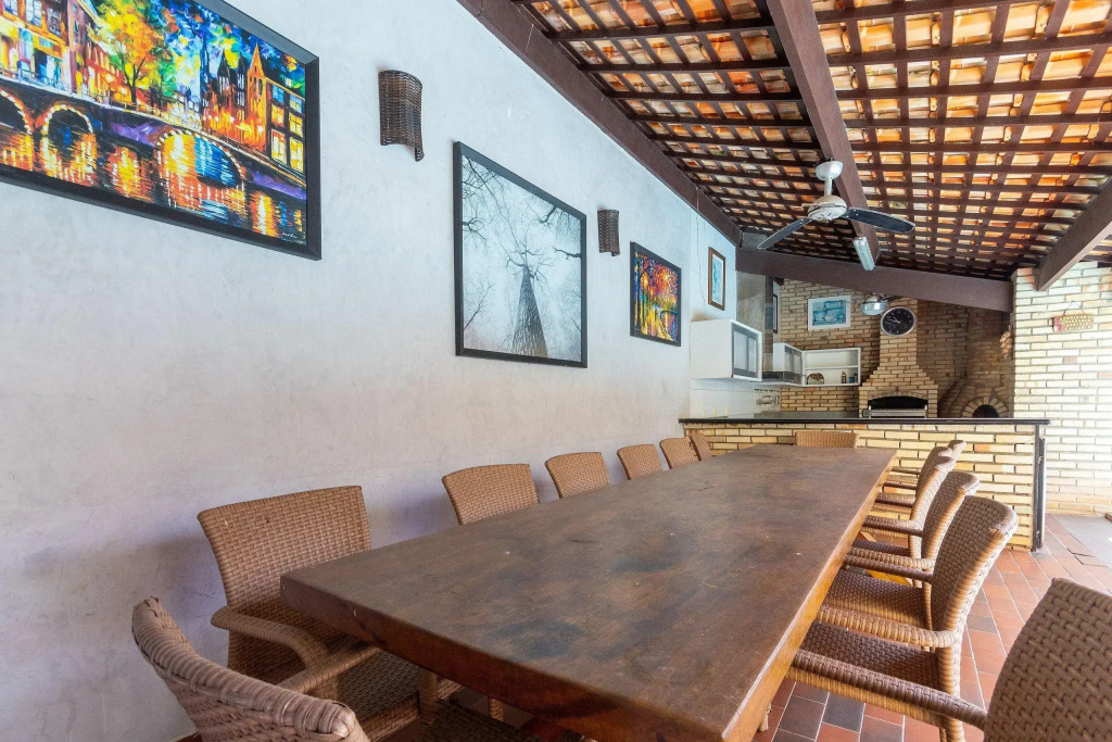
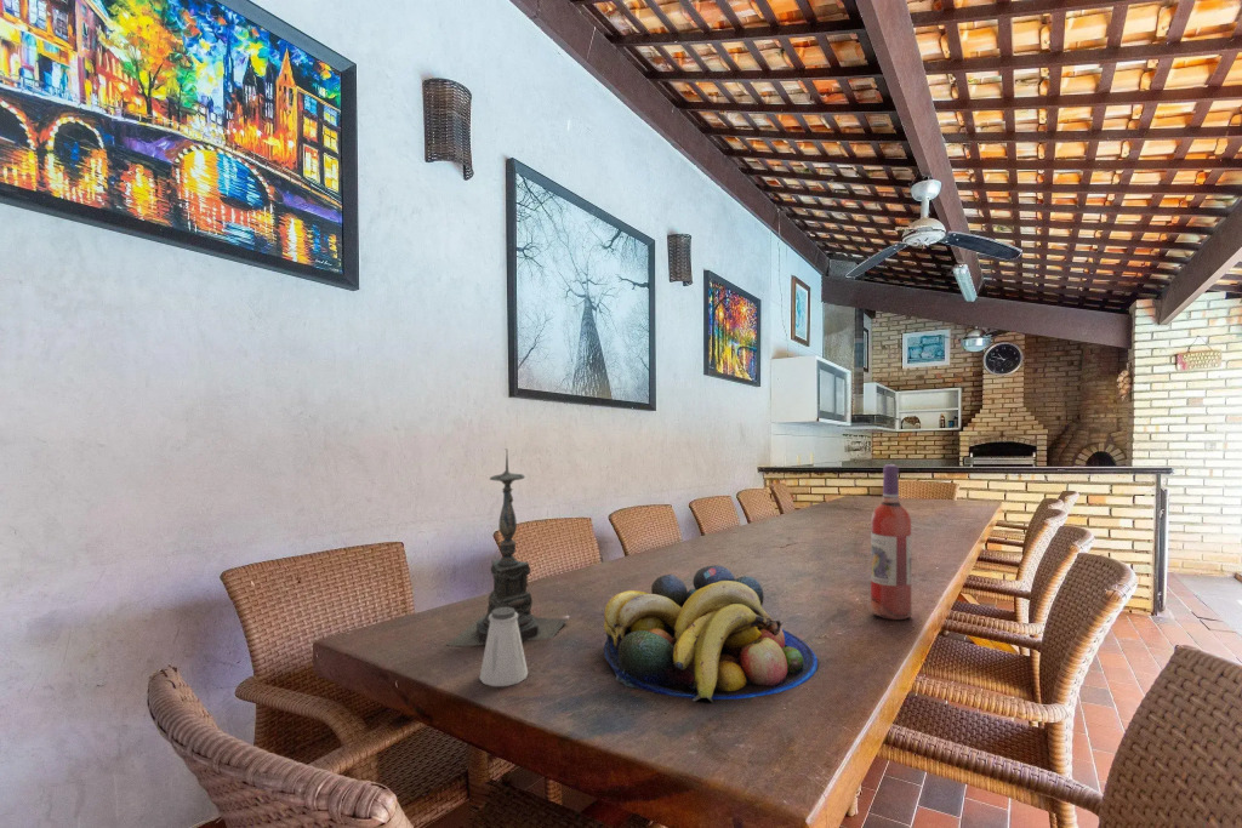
+ candle holder (508, 539)
+ fruit bowl (708, 616)
+ saltshaker (503, 643)
+ wine bottle (890, 539)
